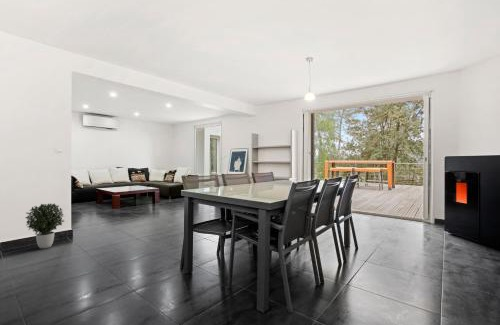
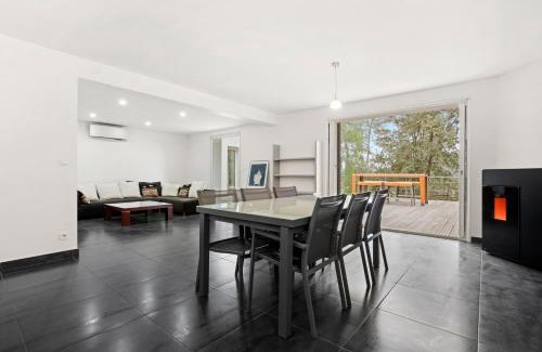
- potted plant (46, 225)
